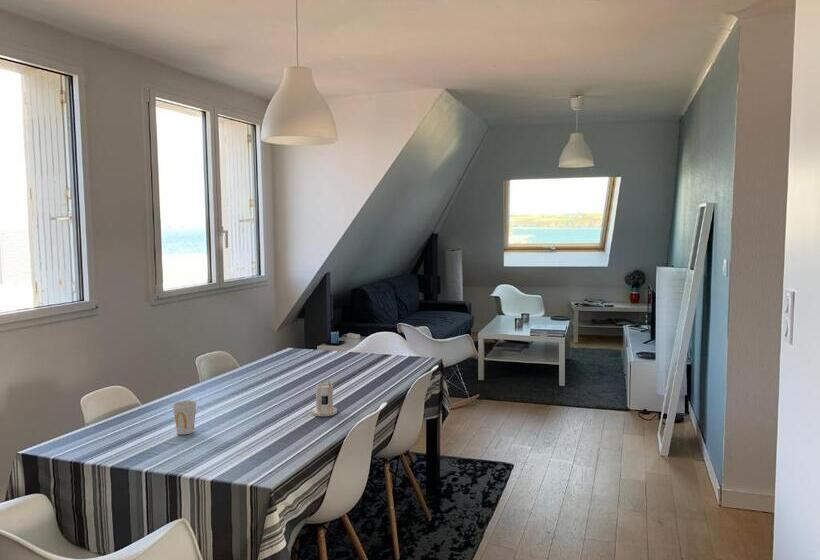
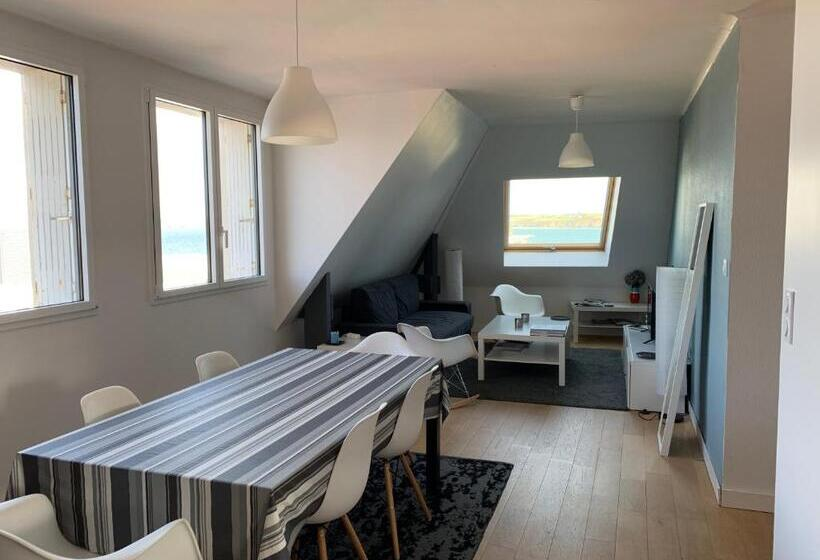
- cup (185, 417)
- candle (324, 397)
